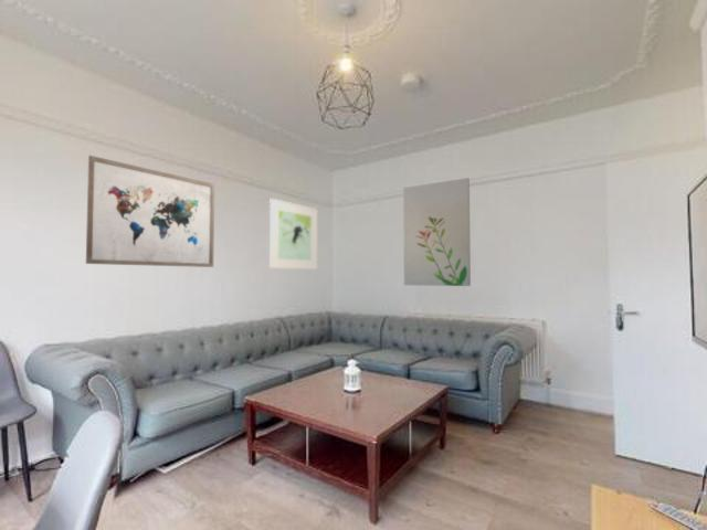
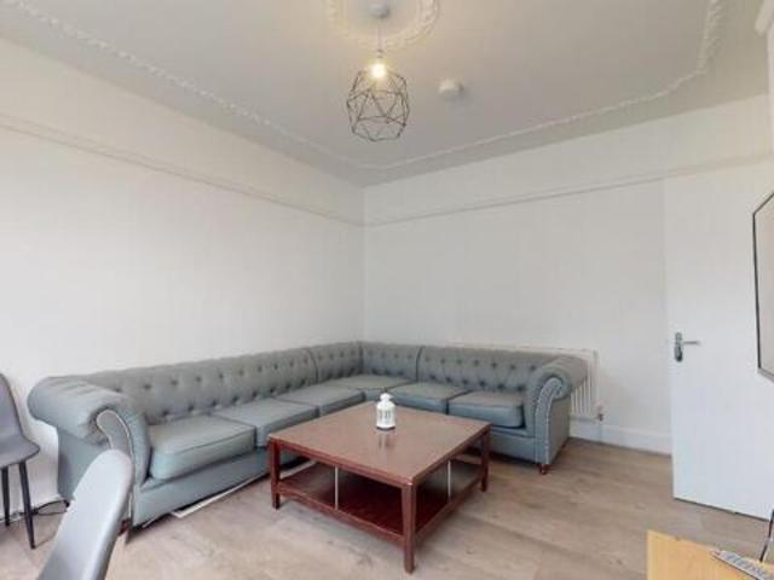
- wall art (158, 218)
- wall art (434, 234)
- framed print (295, 236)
